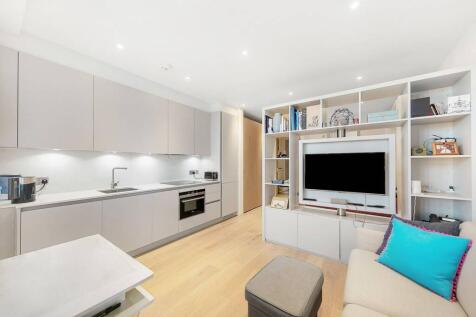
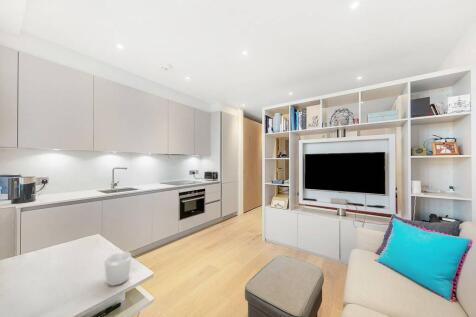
+ mug (116, 267)
